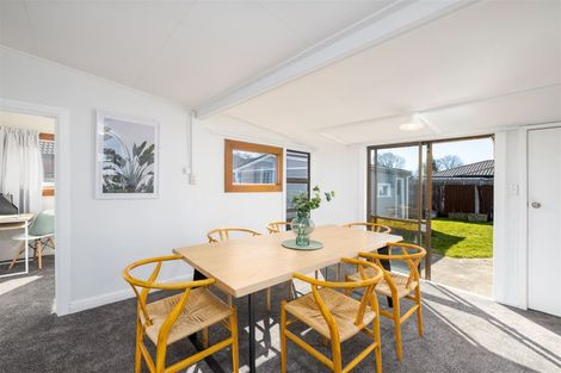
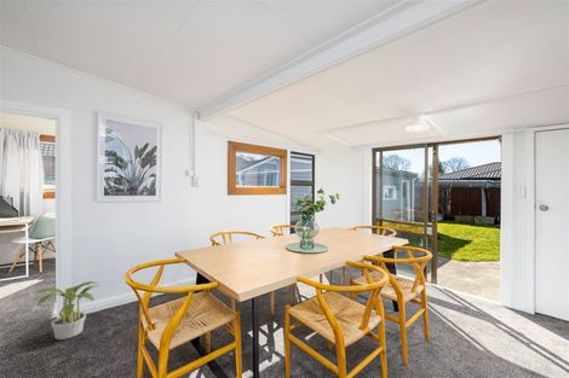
+ potted plant (69, 308)
